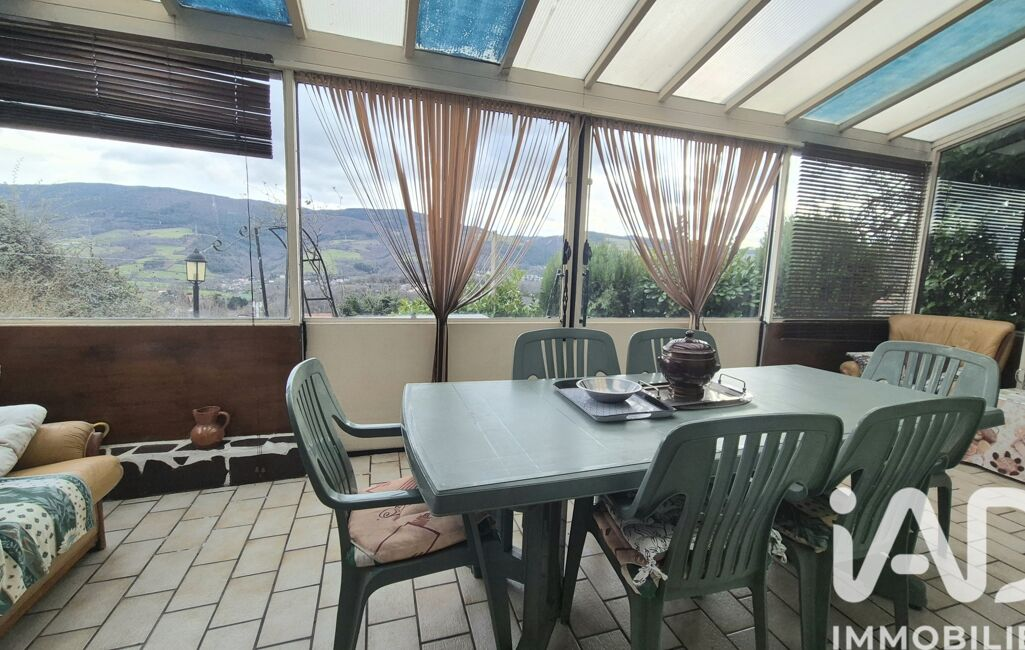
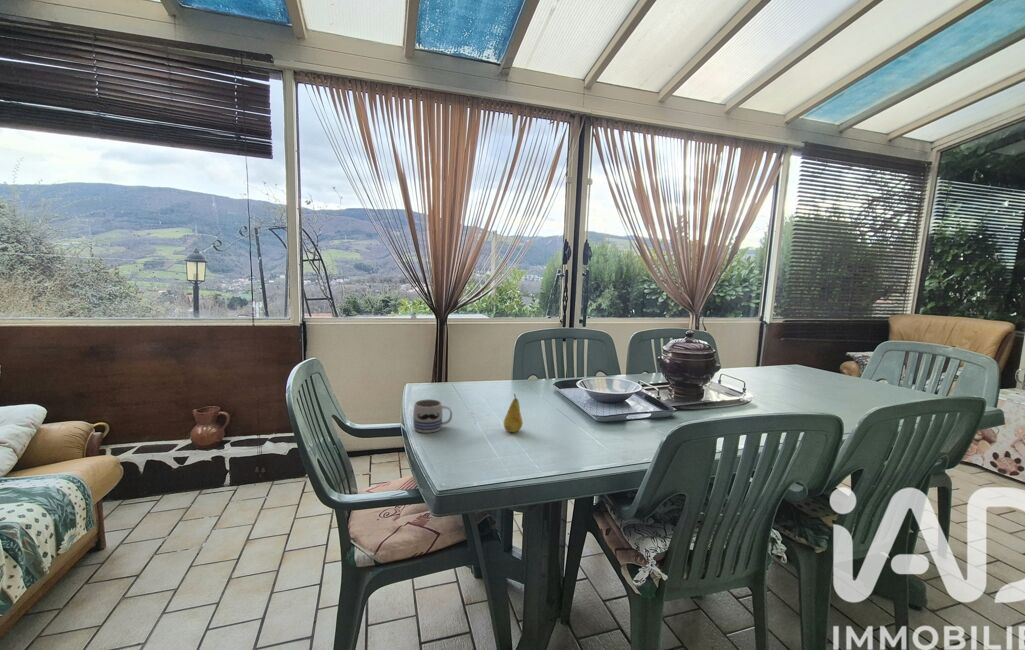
+ fruit (513, 412)
+ mug (432, 415)
